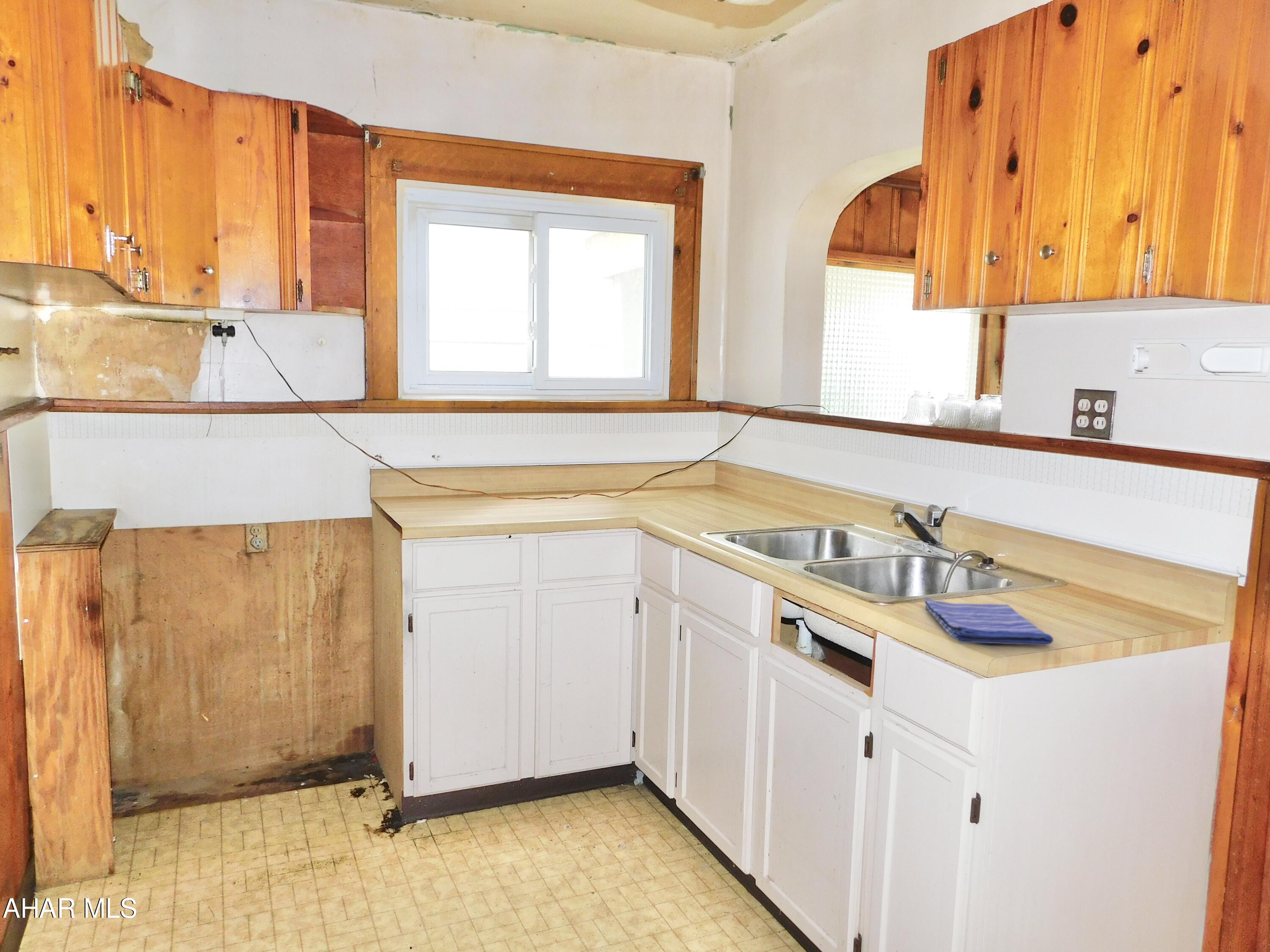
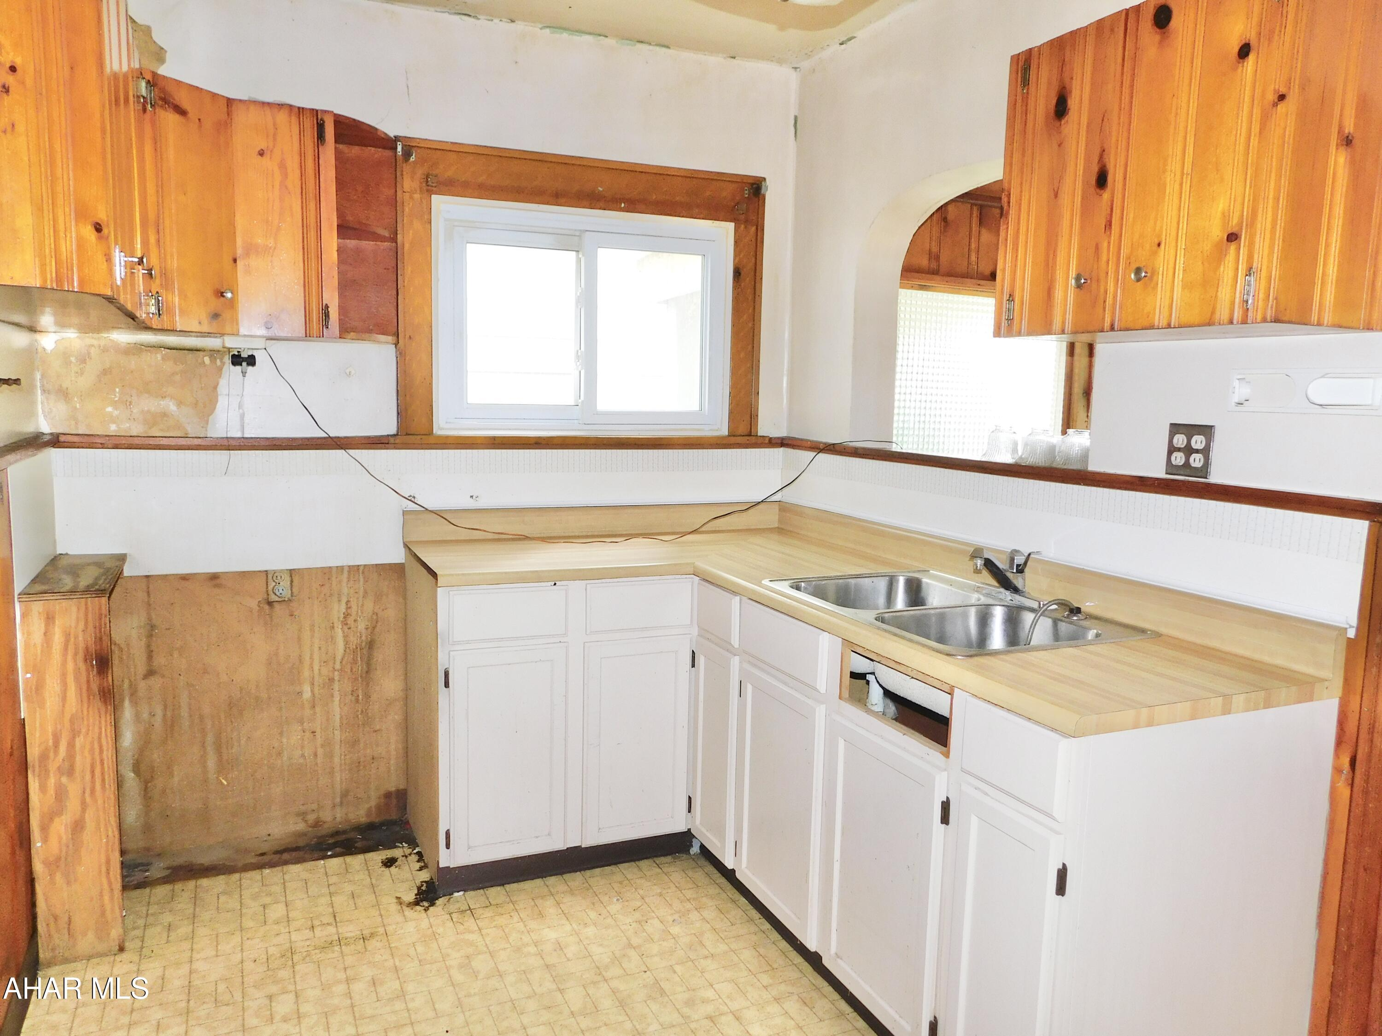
- dish towel (984, 619)
